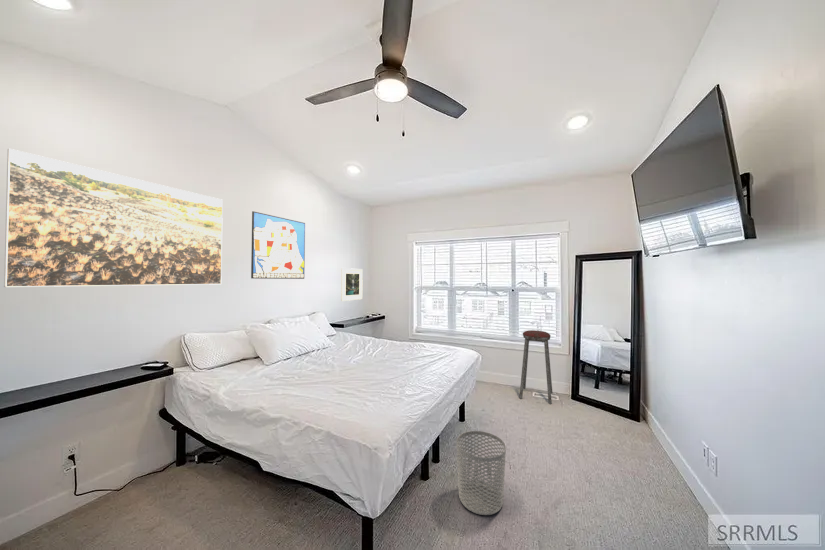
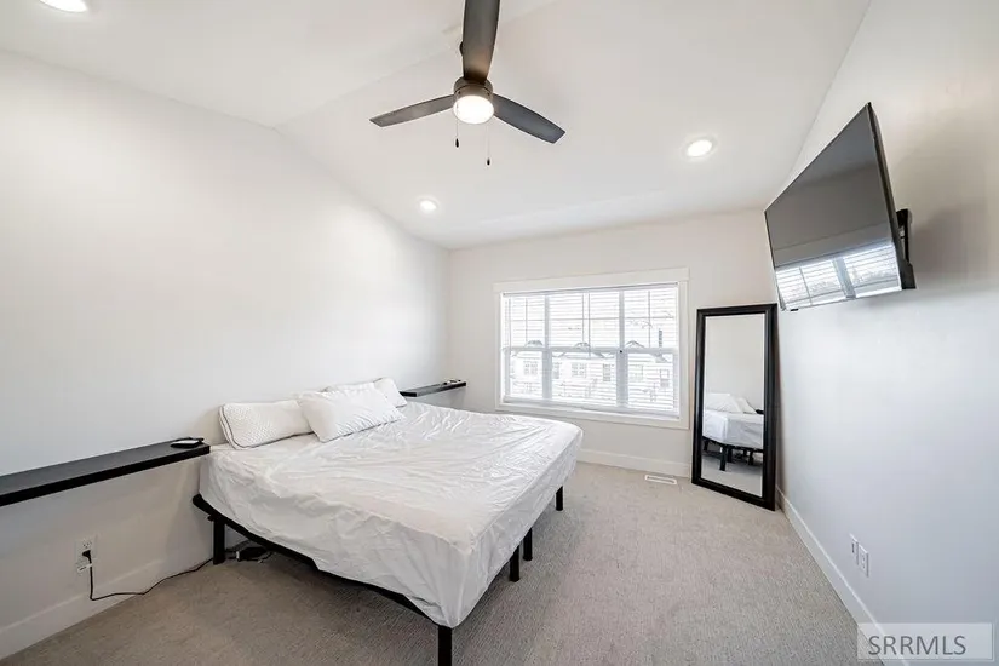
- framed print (352, 284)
- waste bin (480, 471)
- wall art (280, 248)
- music stool (527, 361)
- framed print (139, 232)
